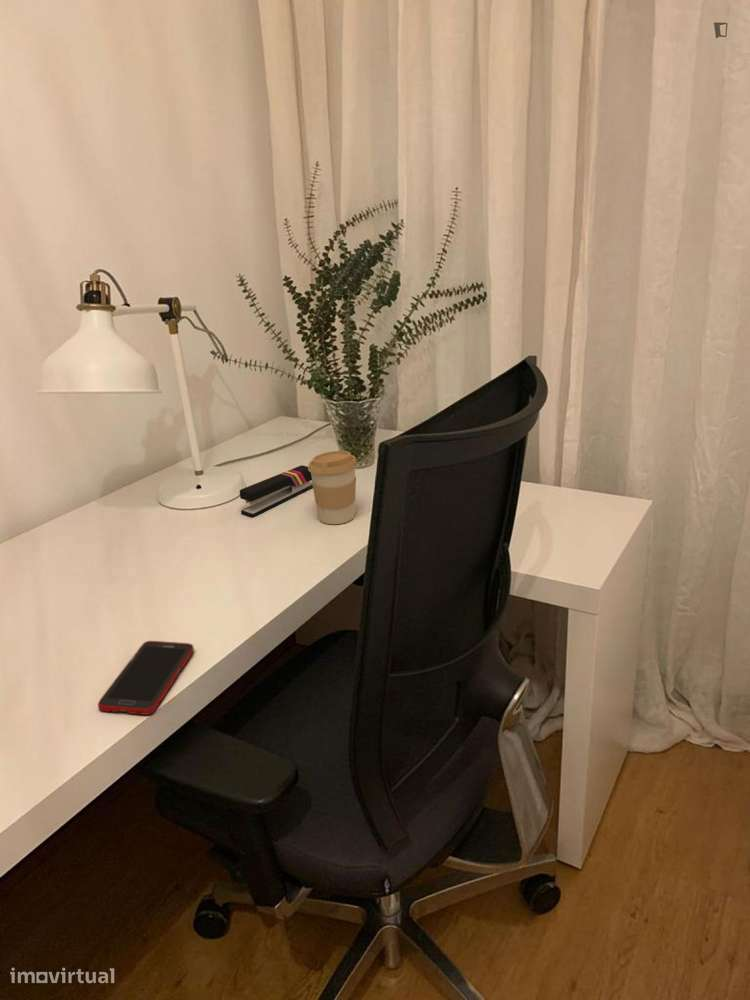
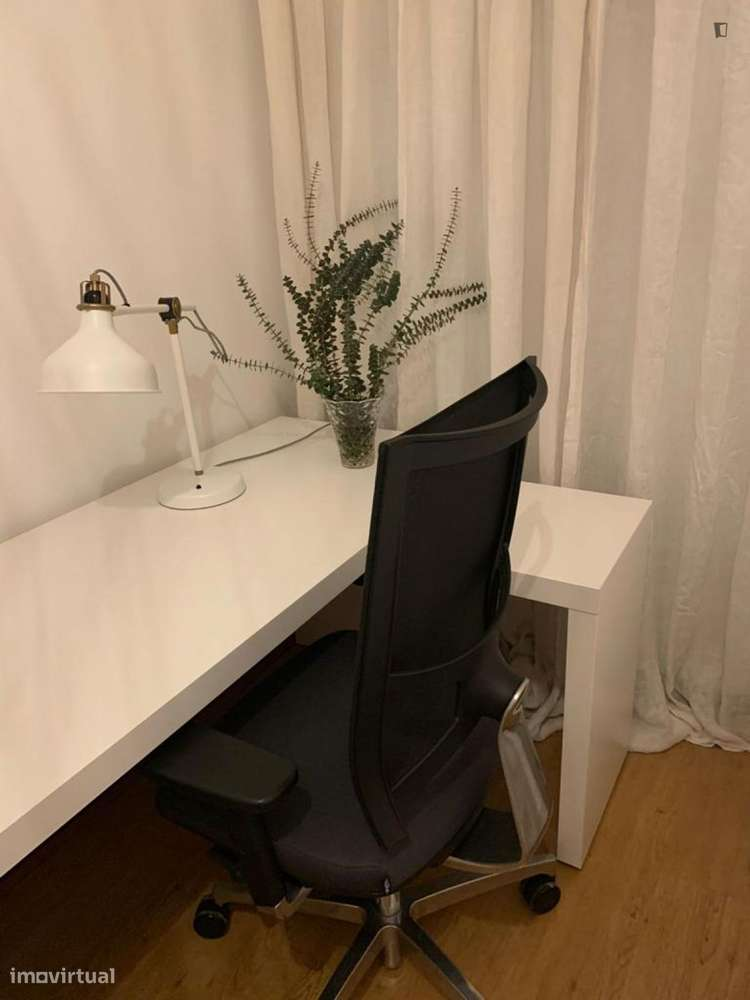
- cell phone (148, 675)
- coffee cup (334, 486)
- stapler (278, 487)
